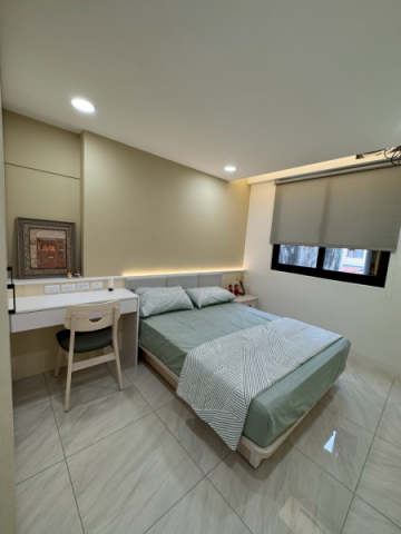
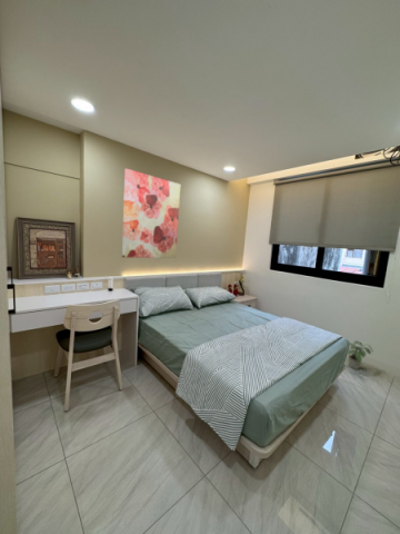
+ potted plant (354, 355)
+ wall art (152, 218)
